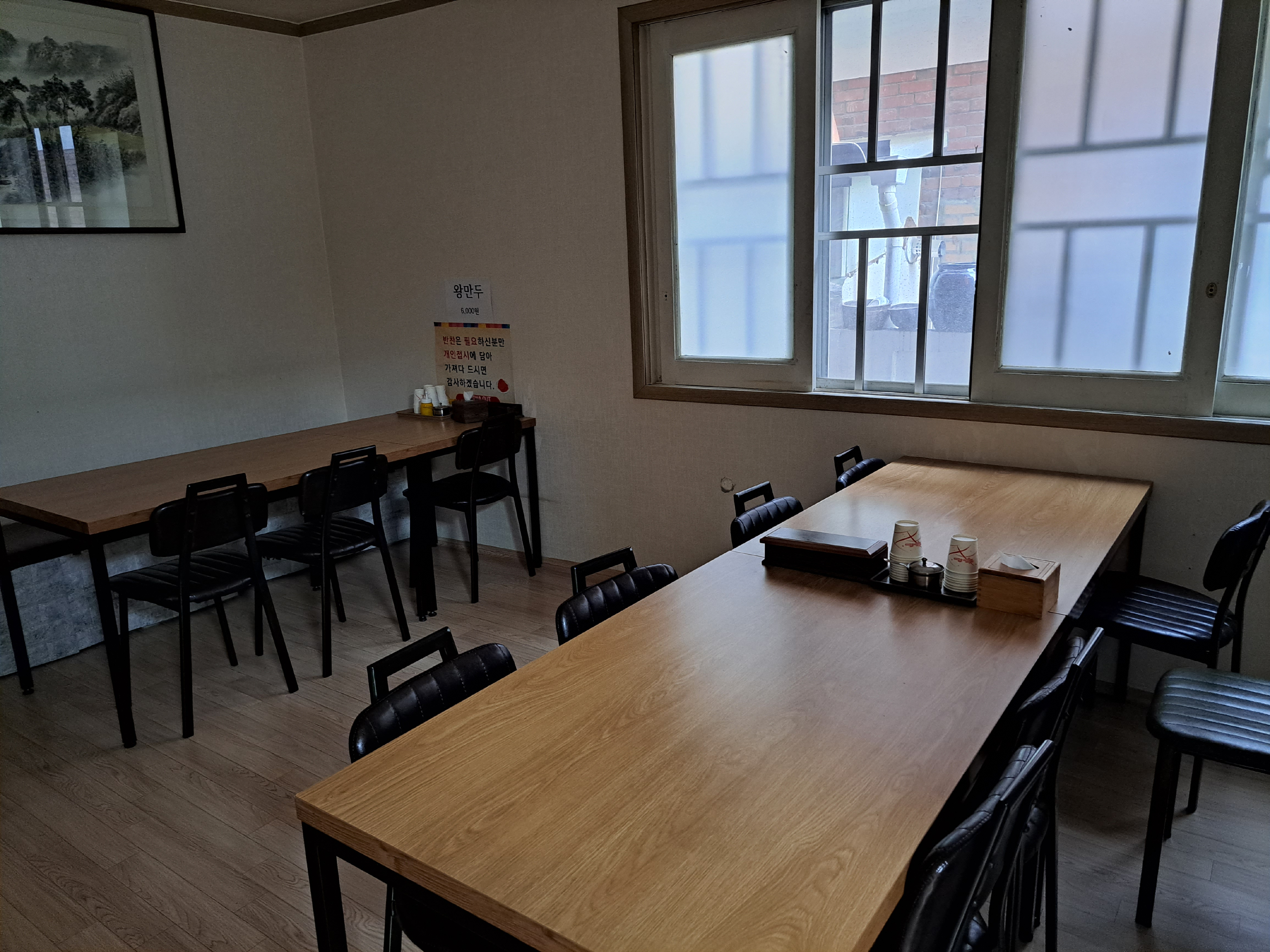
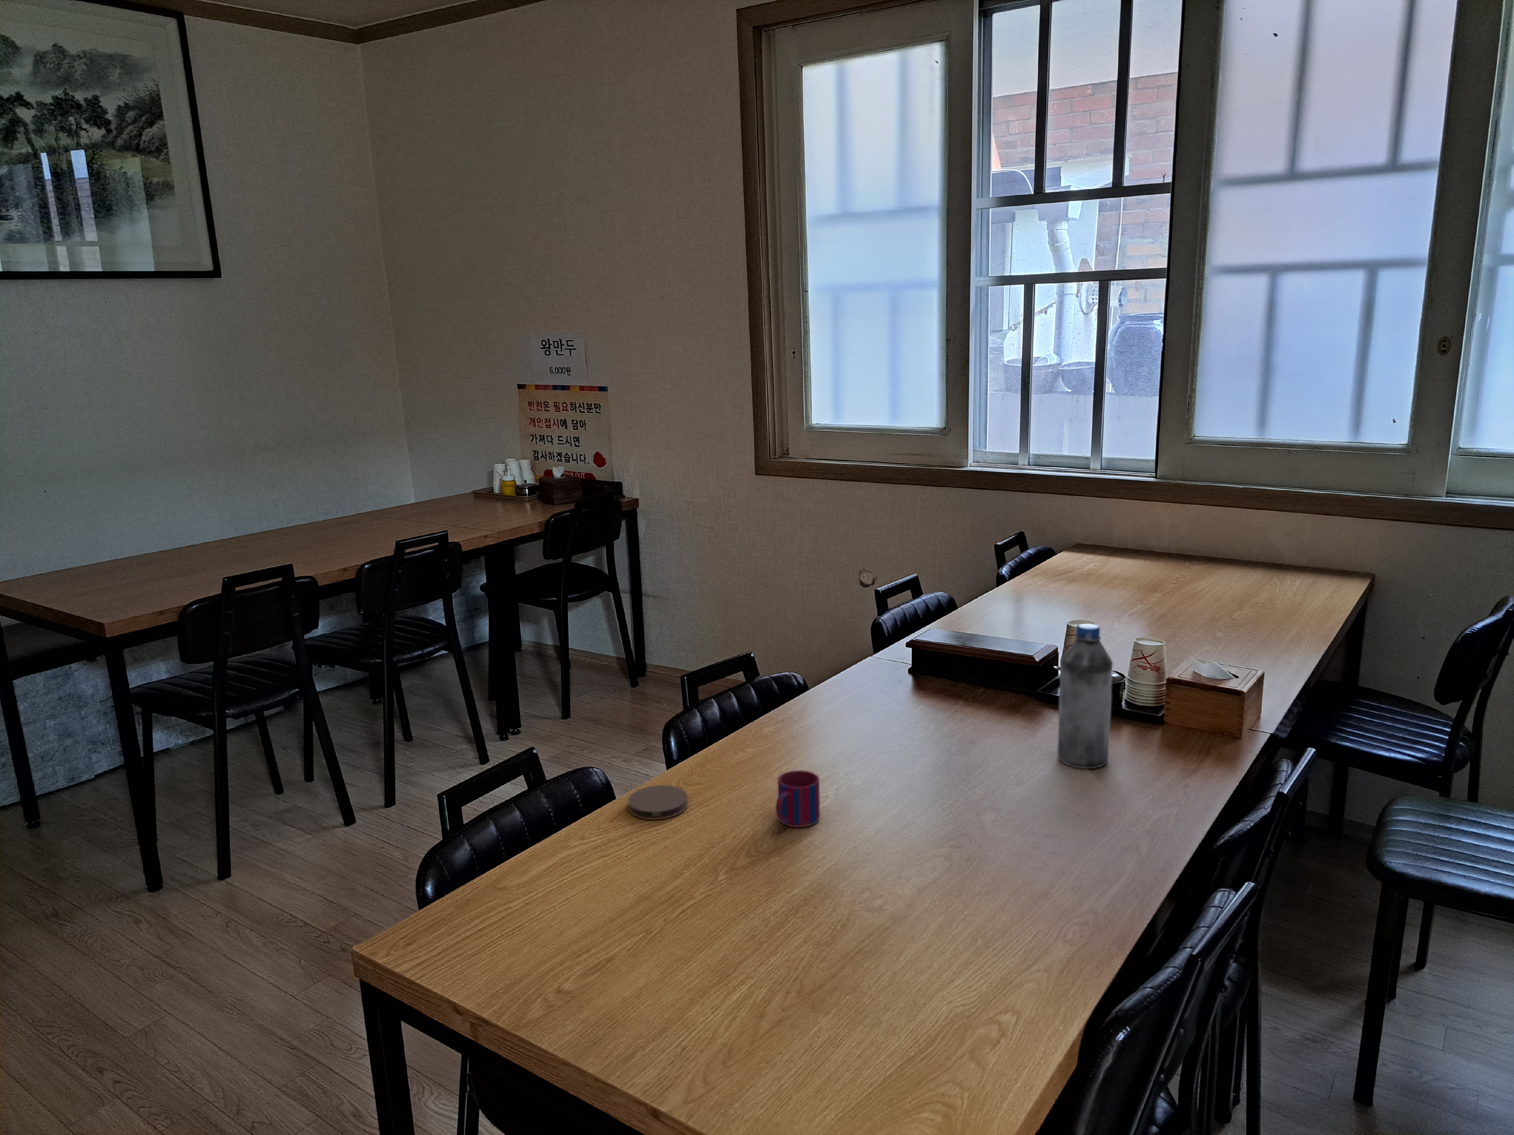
+ mug (793, 802)
+ coaster (658, 801)
+ water bottle (1085, 694)
